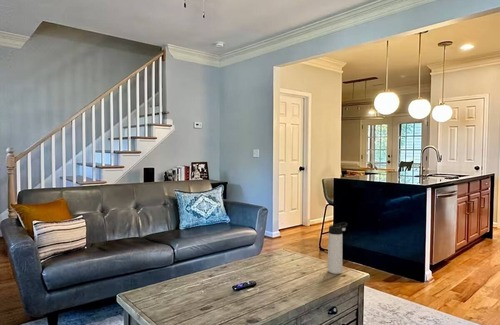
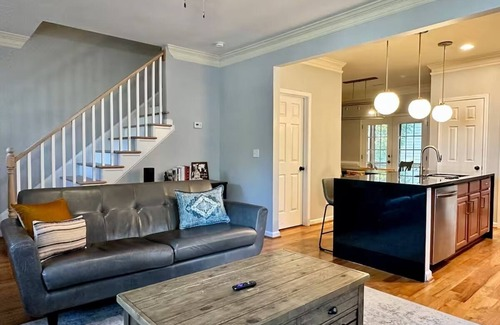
- thermos bottle (337, 247)
